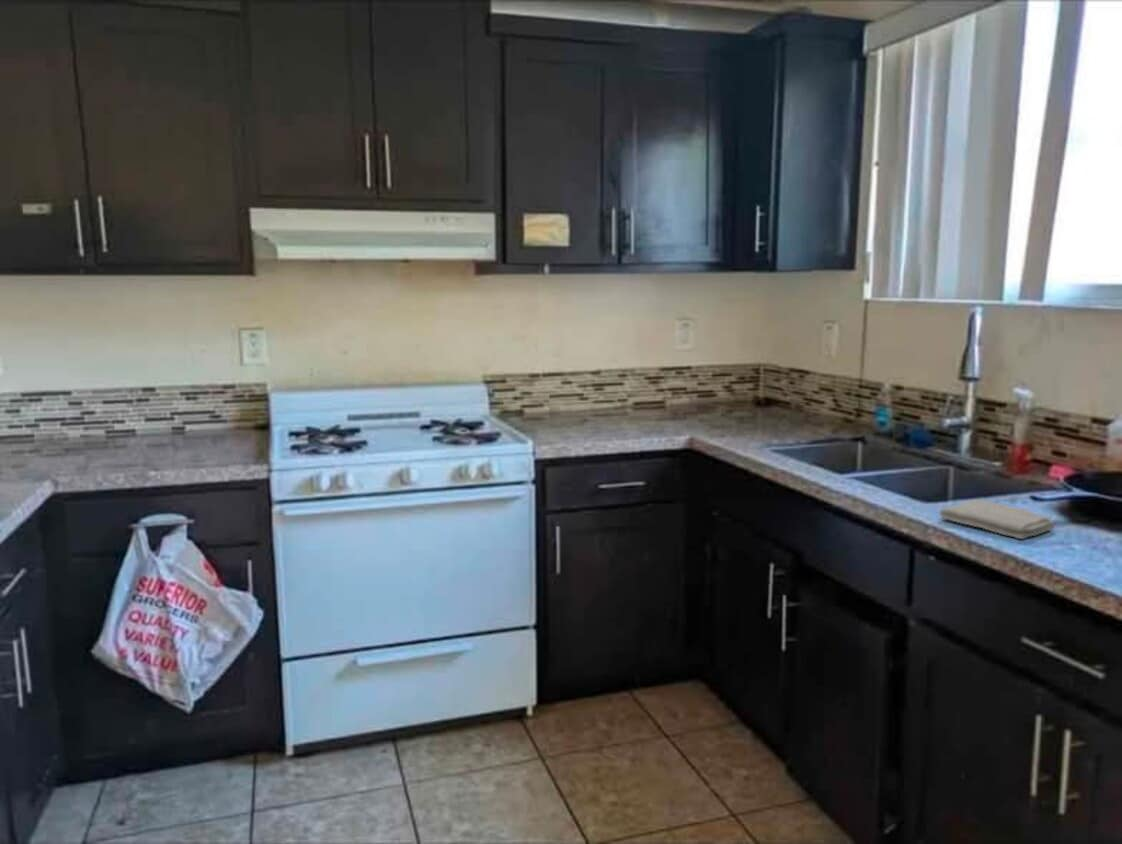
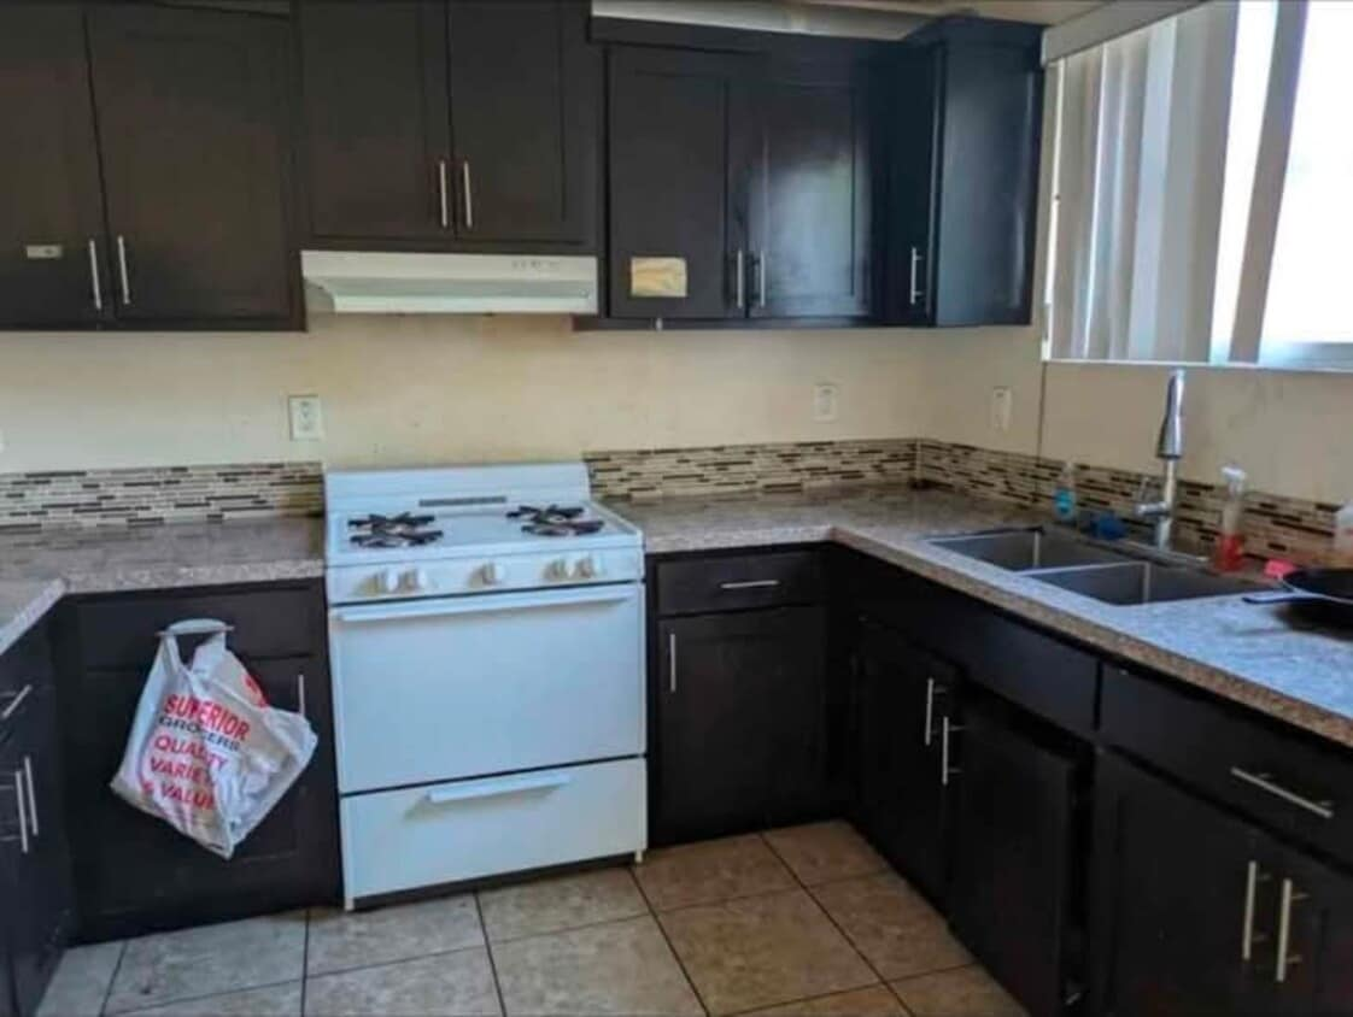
- washcloth (996, 517)
